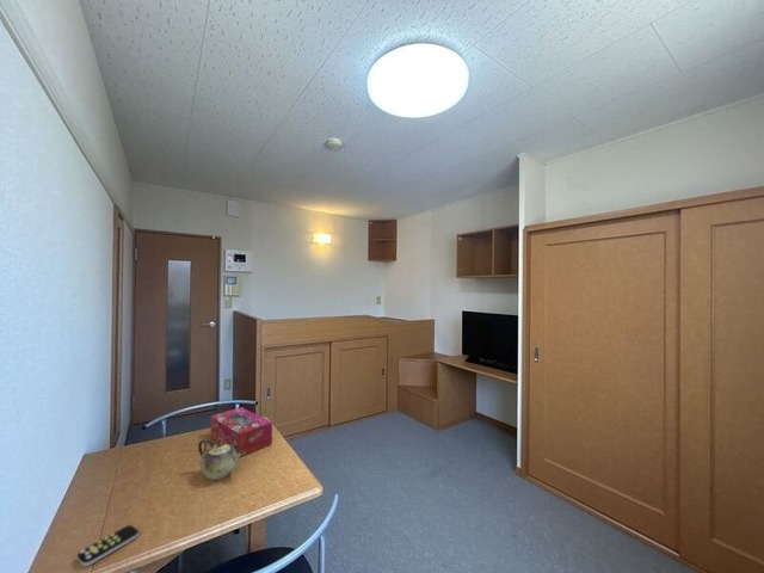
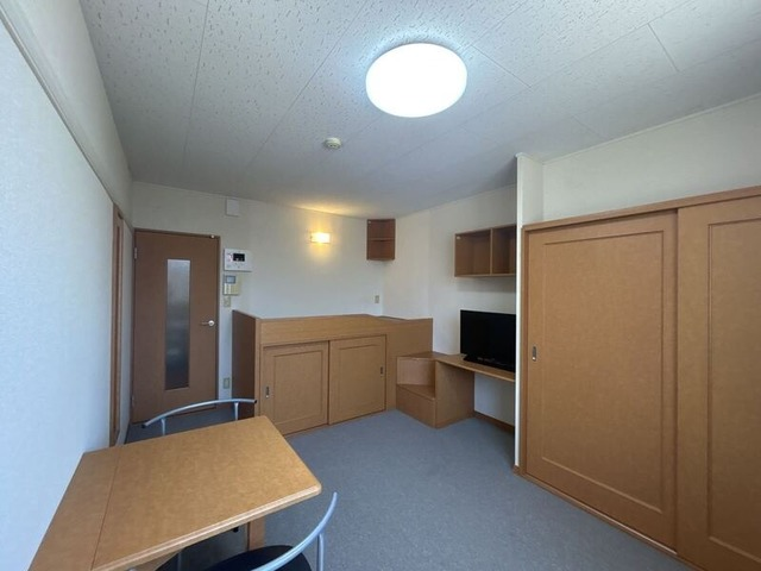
- teapot (221, 457)
- remote control (109, 543)
- tissue box (240, 430)
